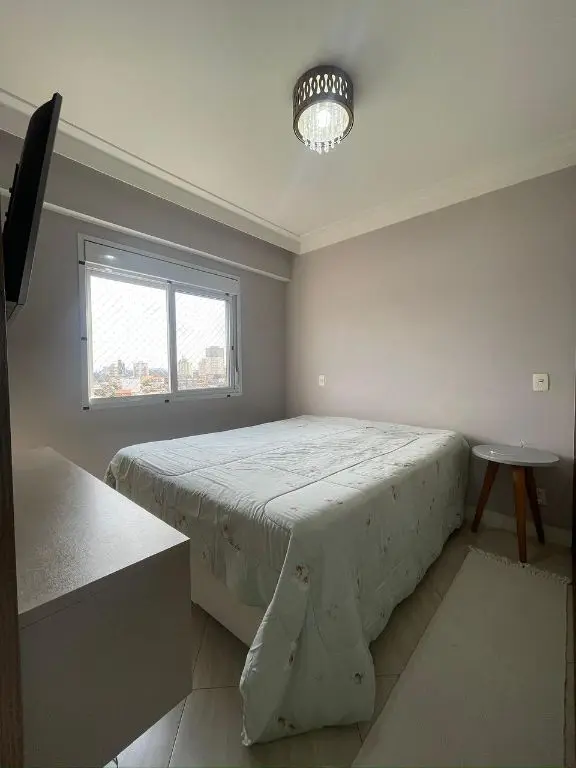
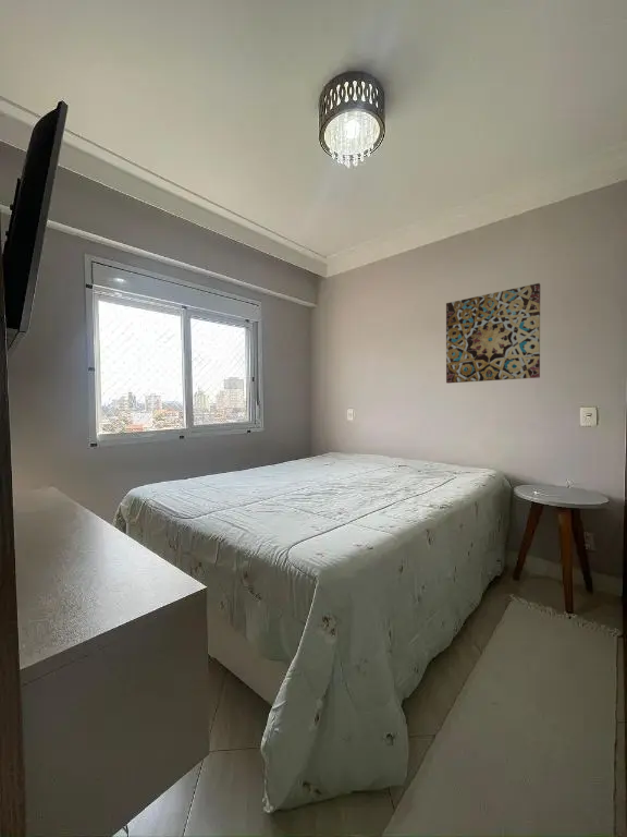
+ wall art (489, 337)
